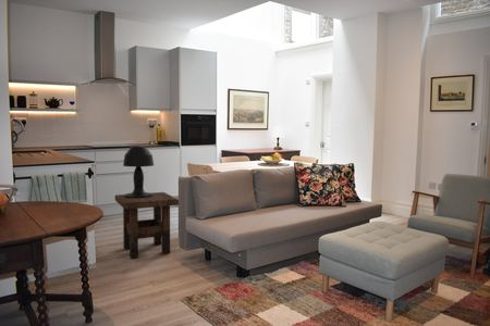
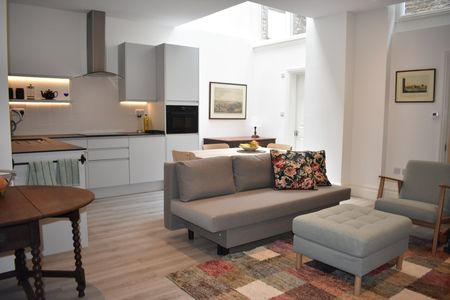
- side table (146, 223)
- table lamp (138, 171)
